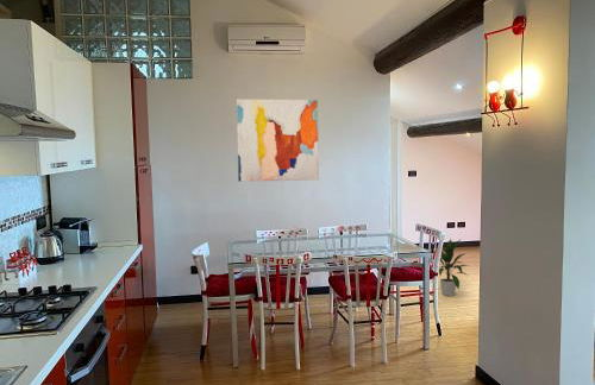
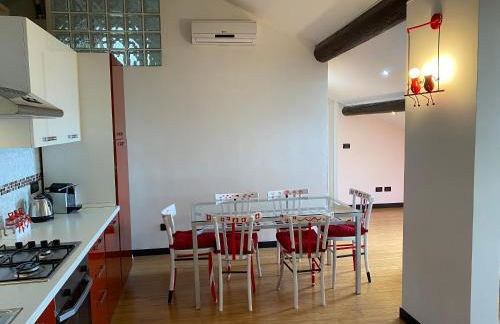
- indoor plant (447, 267)
- wall art (277, 140)
